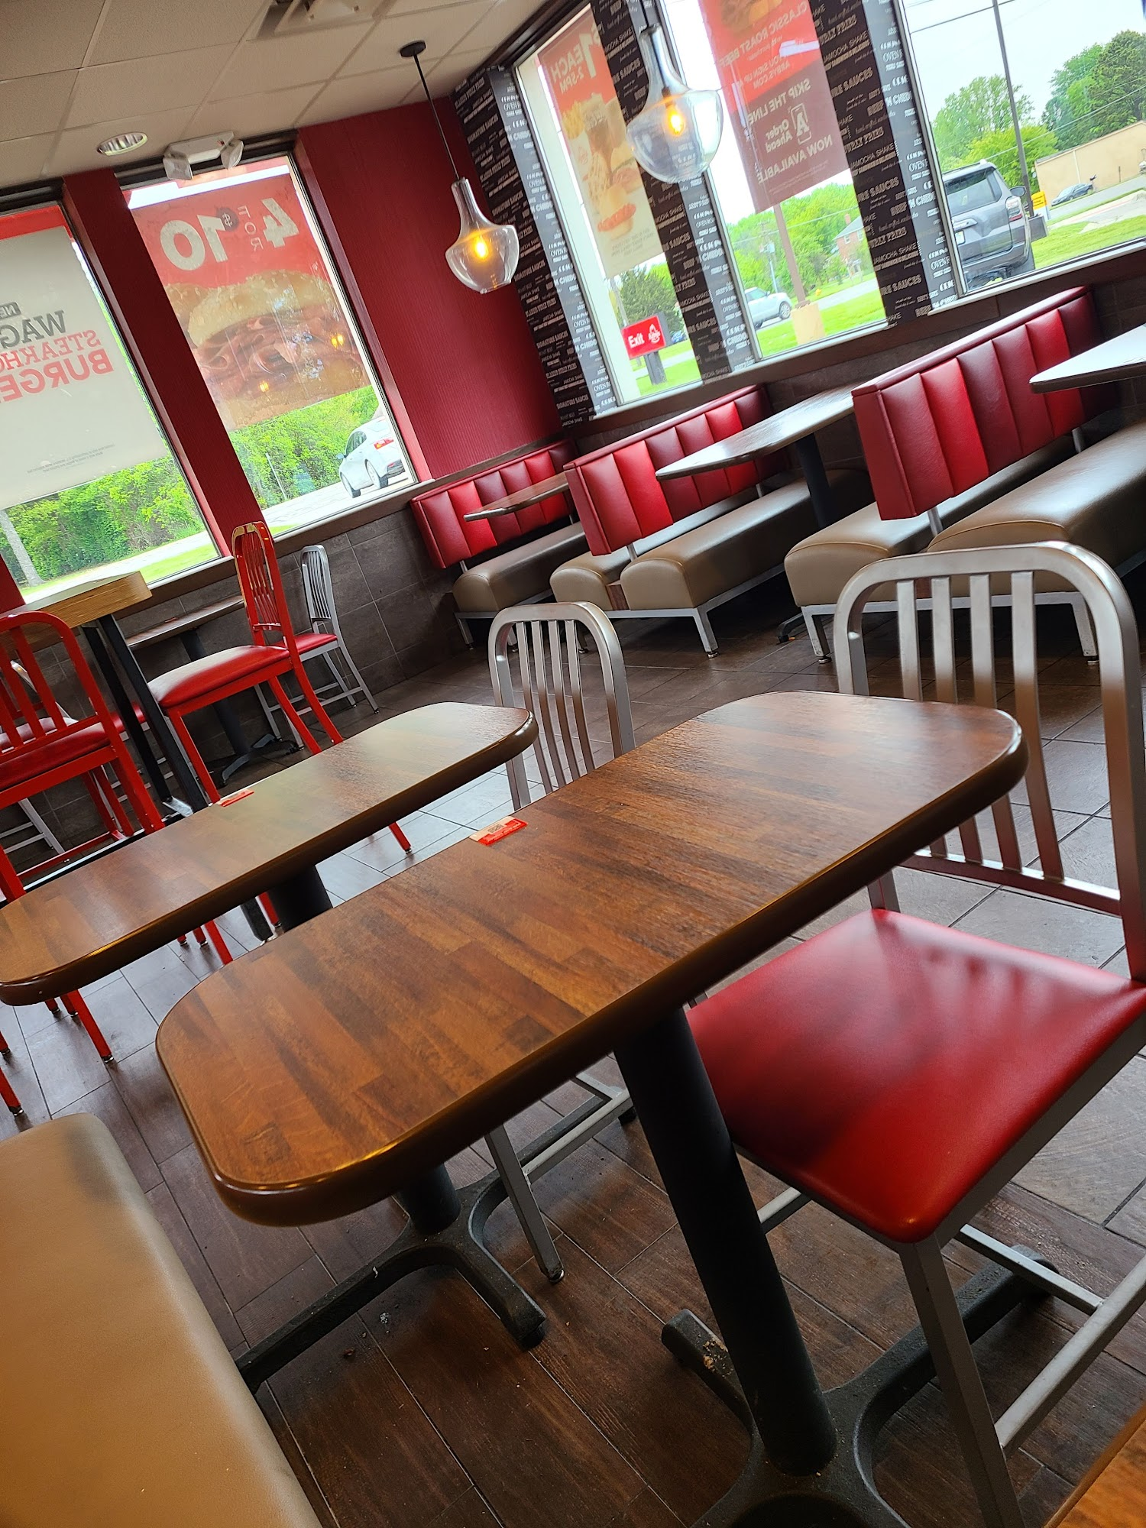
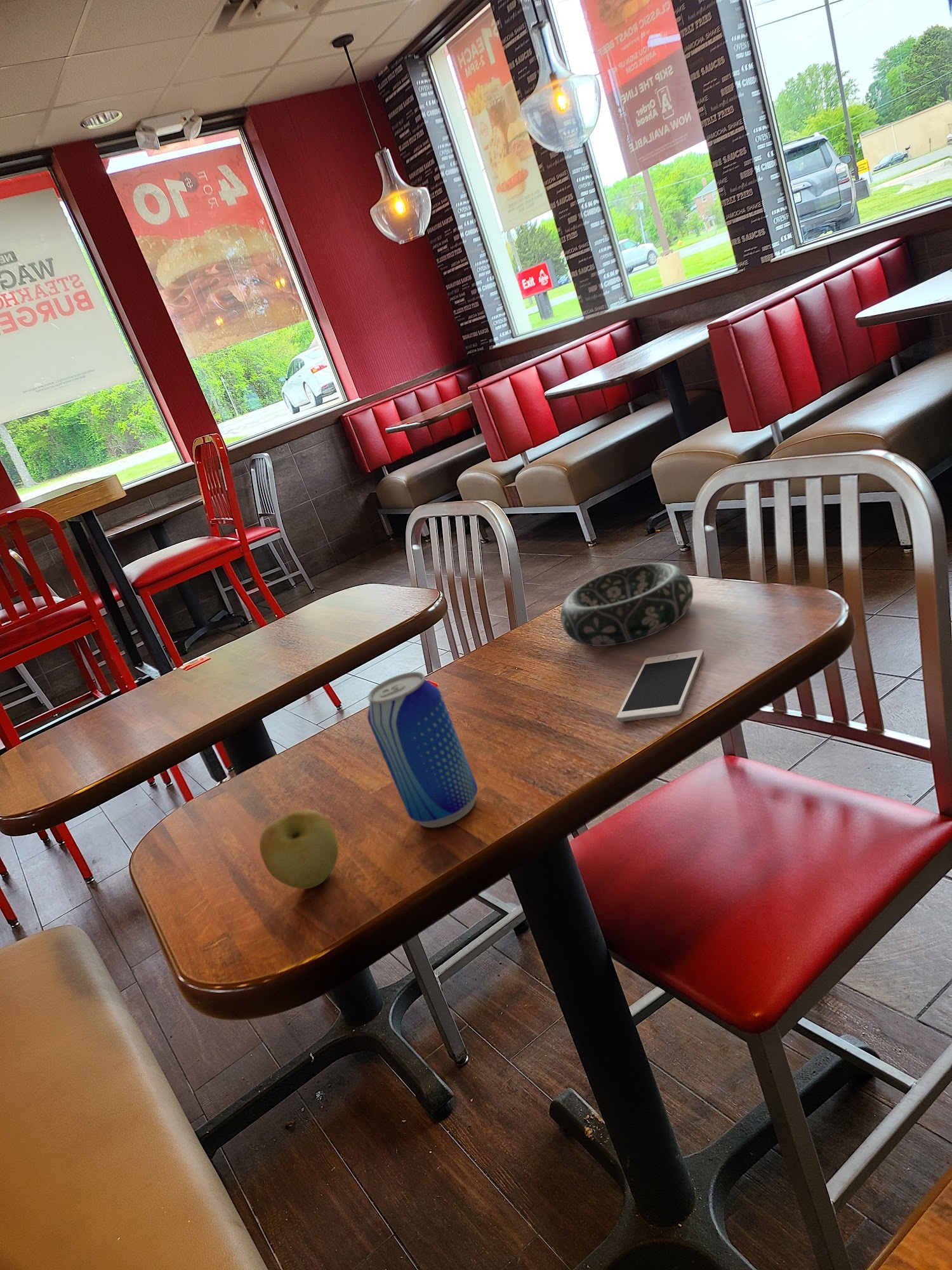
+ decorative bowl (626, 604)
+ apple (301, 850)
+ beer can (421, 749)
+ cell phone (662, 684)
